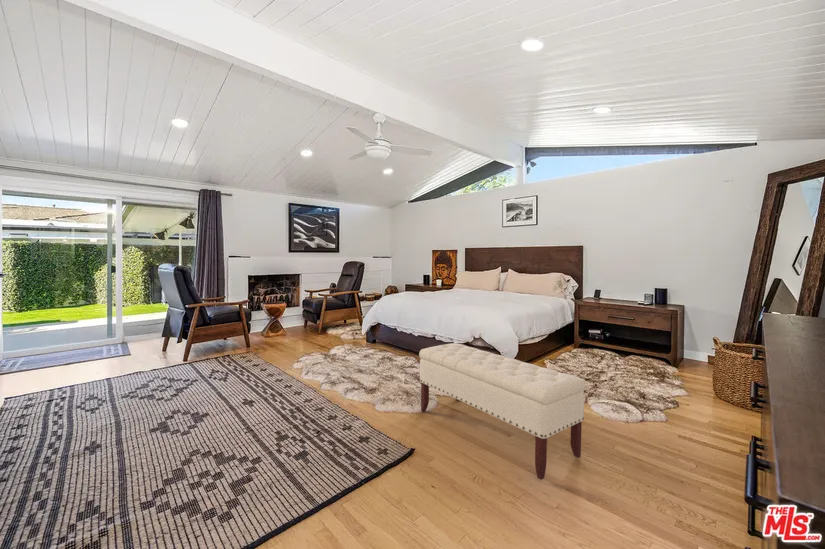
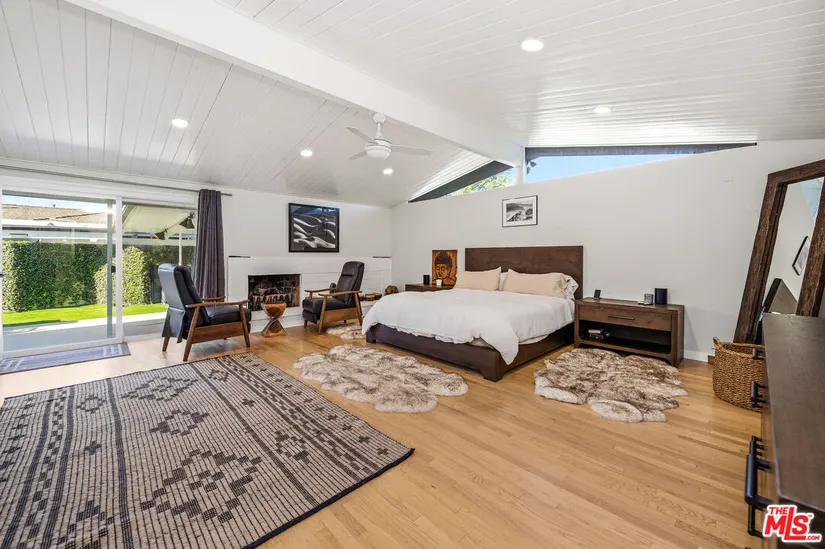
- bench (491, 395)
